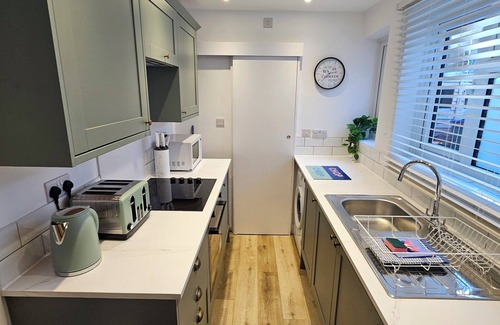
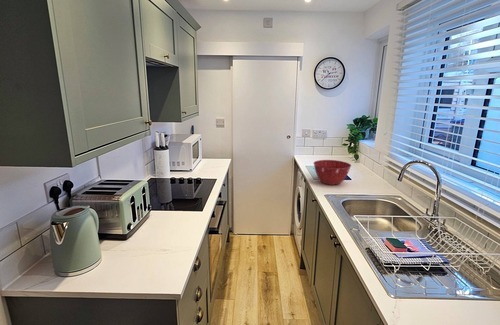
+ mixing bowl (331, 173)
